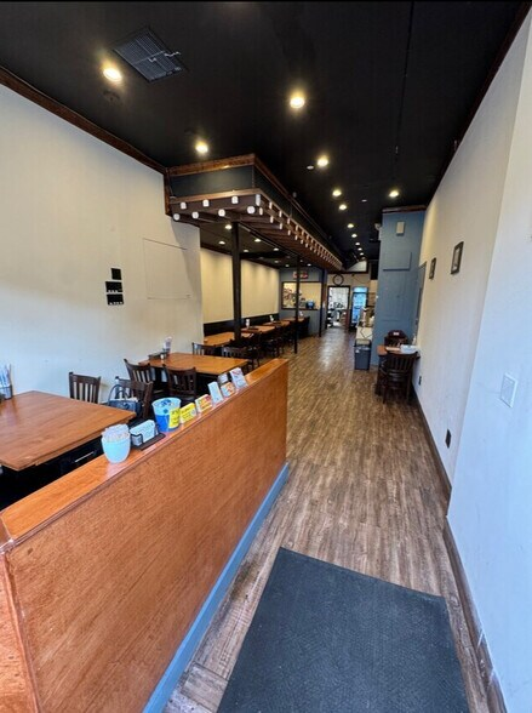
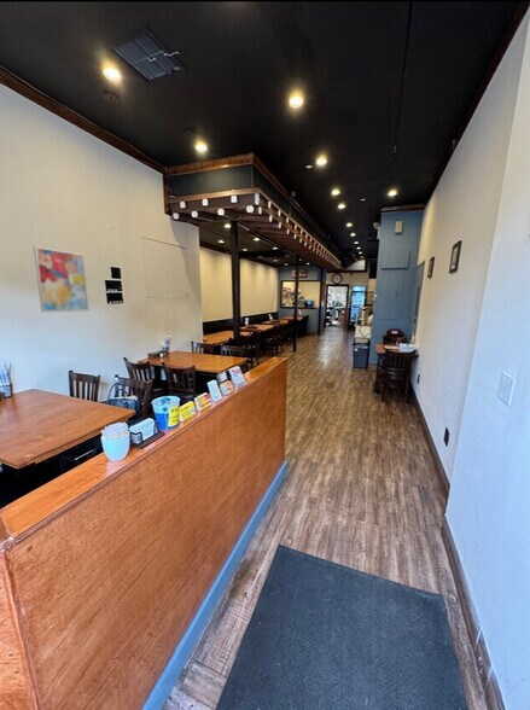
+ wall art (63, 281)
